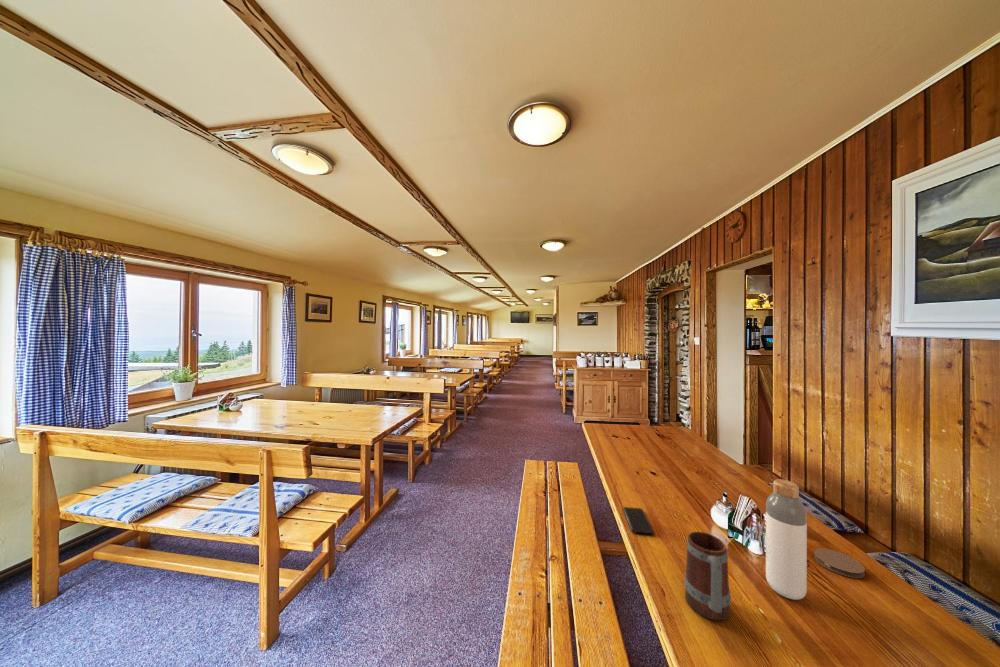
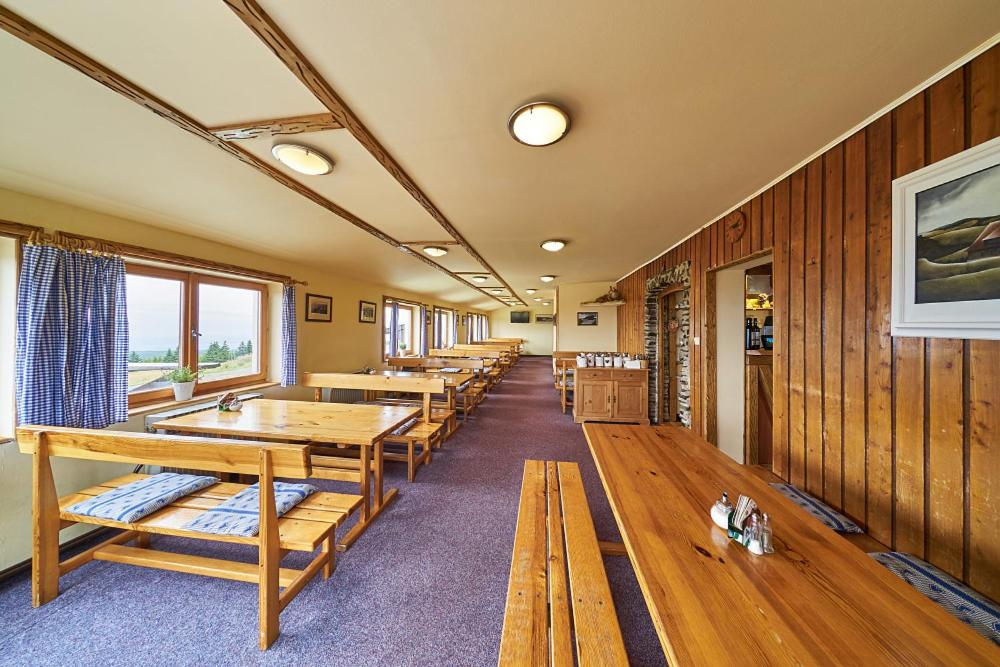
- bottle (785, 536)
- smartphone (637, 519)
- beer mug (708, 578)
- coaster (838, 562)
